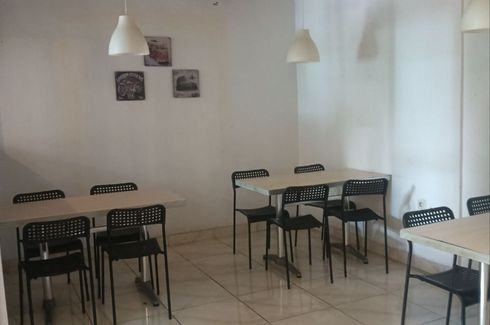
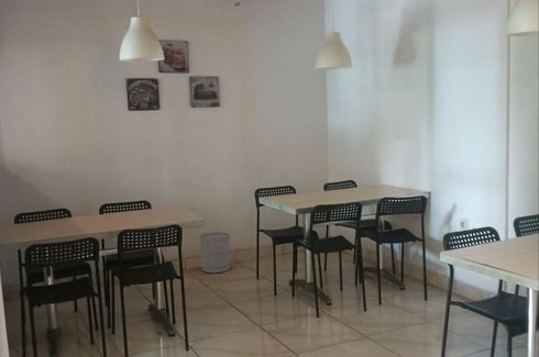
+ waste bin (215, 252)
